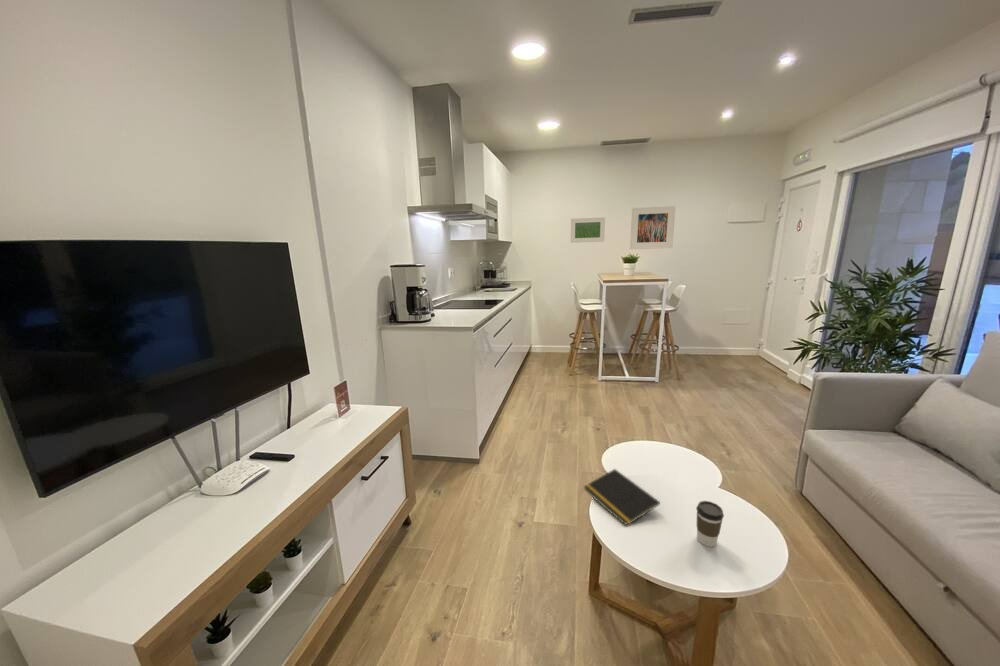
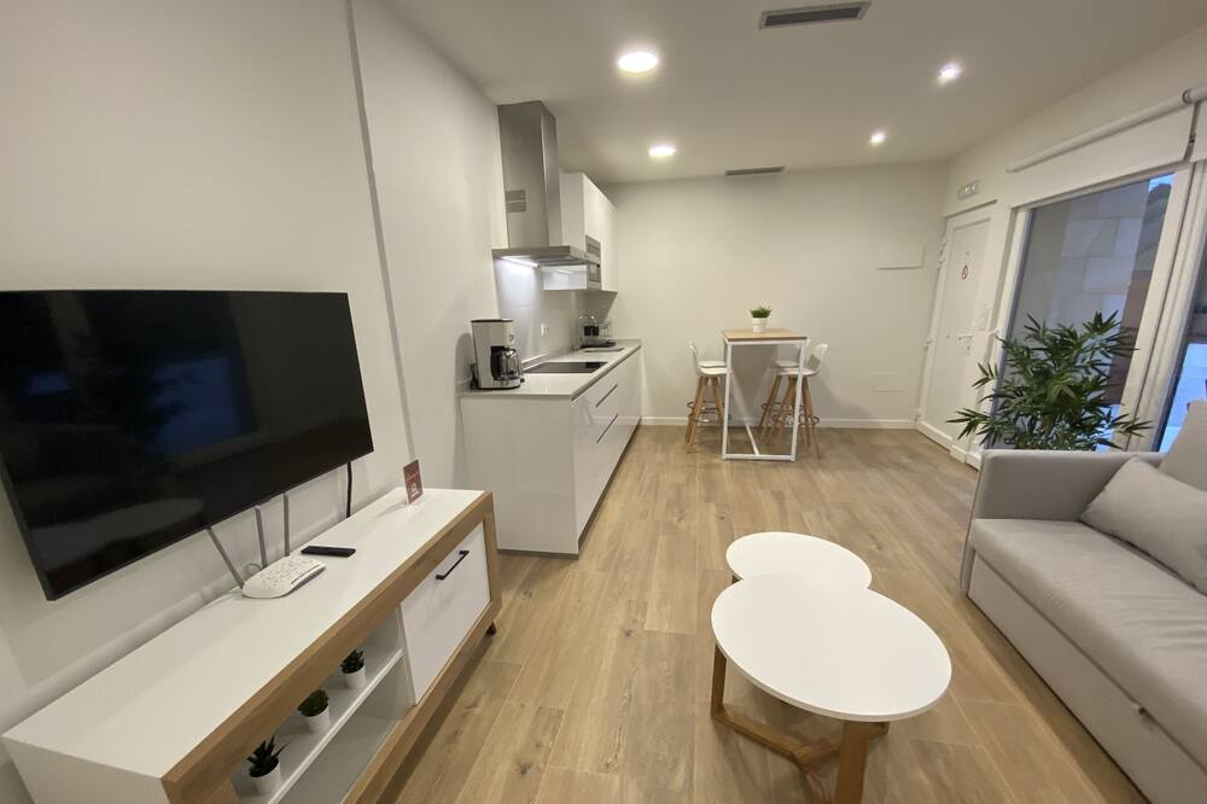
- notepad (619, 495)
- coffee cup (708, 524)
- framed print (652, 228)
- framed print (587, 230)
